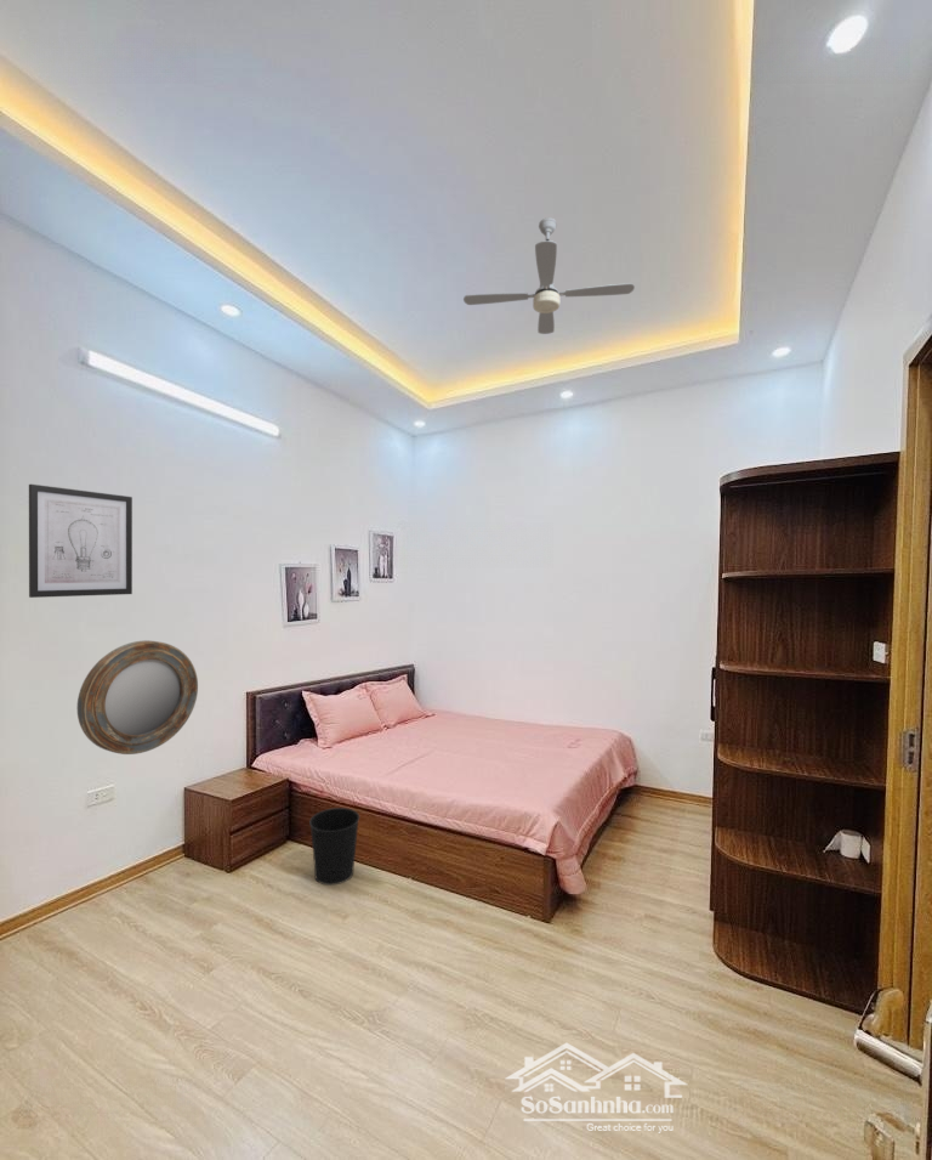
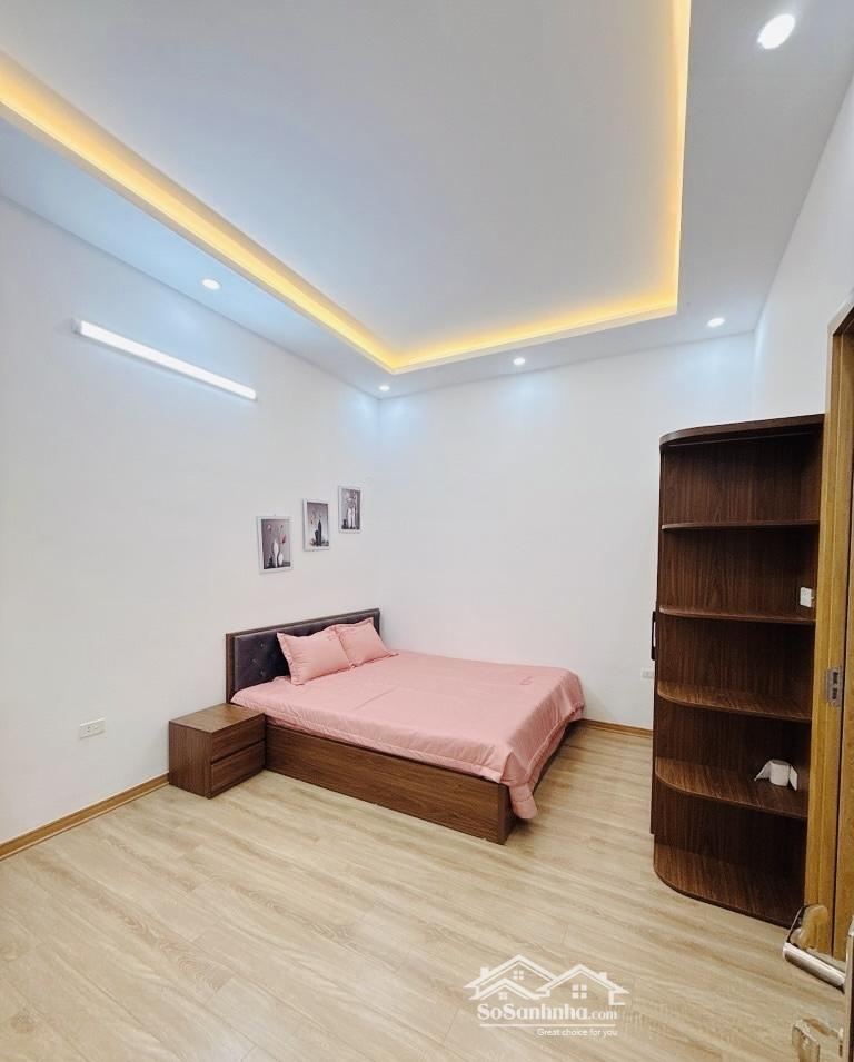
- wastebasket (334, 847)
- home mirror (143, 696)
- ceiling fan (546, 266)
- wall art (84, 543)
